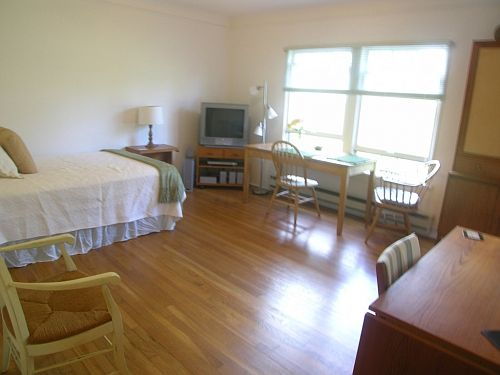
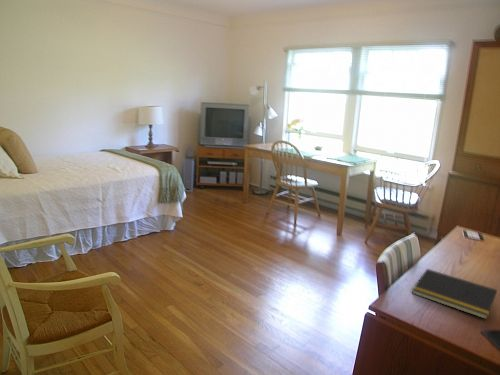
+ notepad (453, 291)
